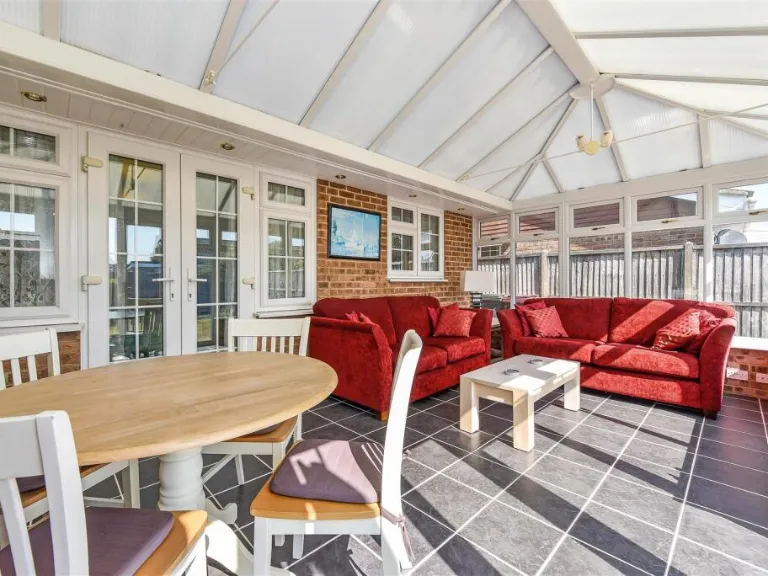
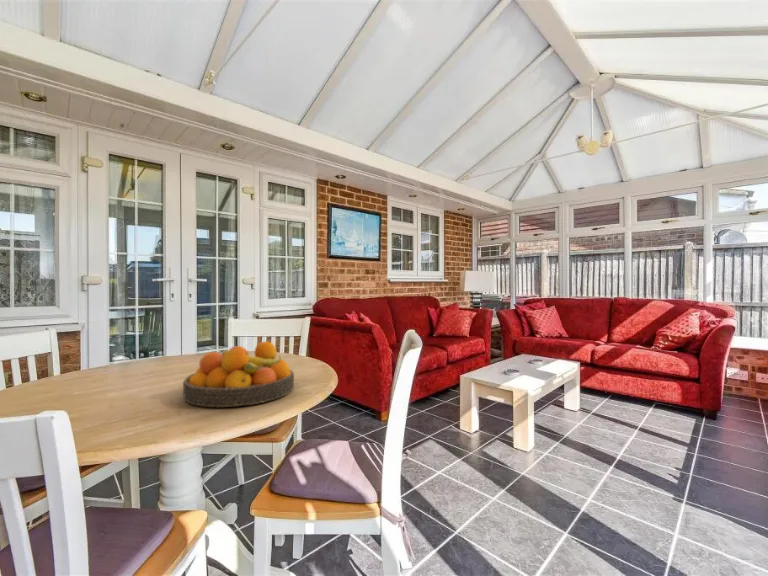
+ fruit bowl (241, 368)
